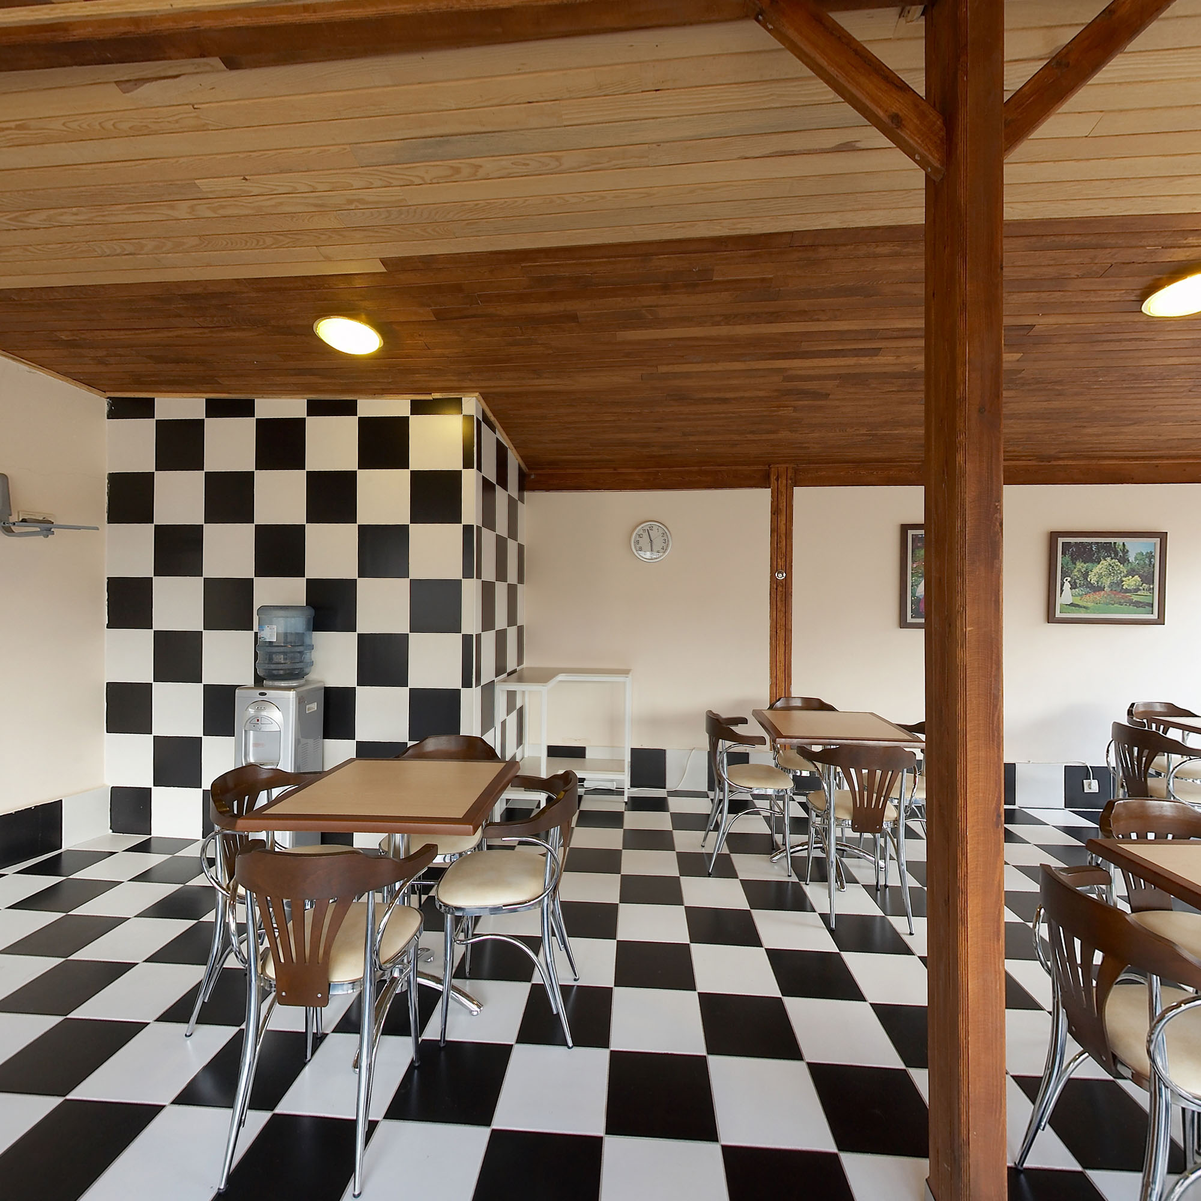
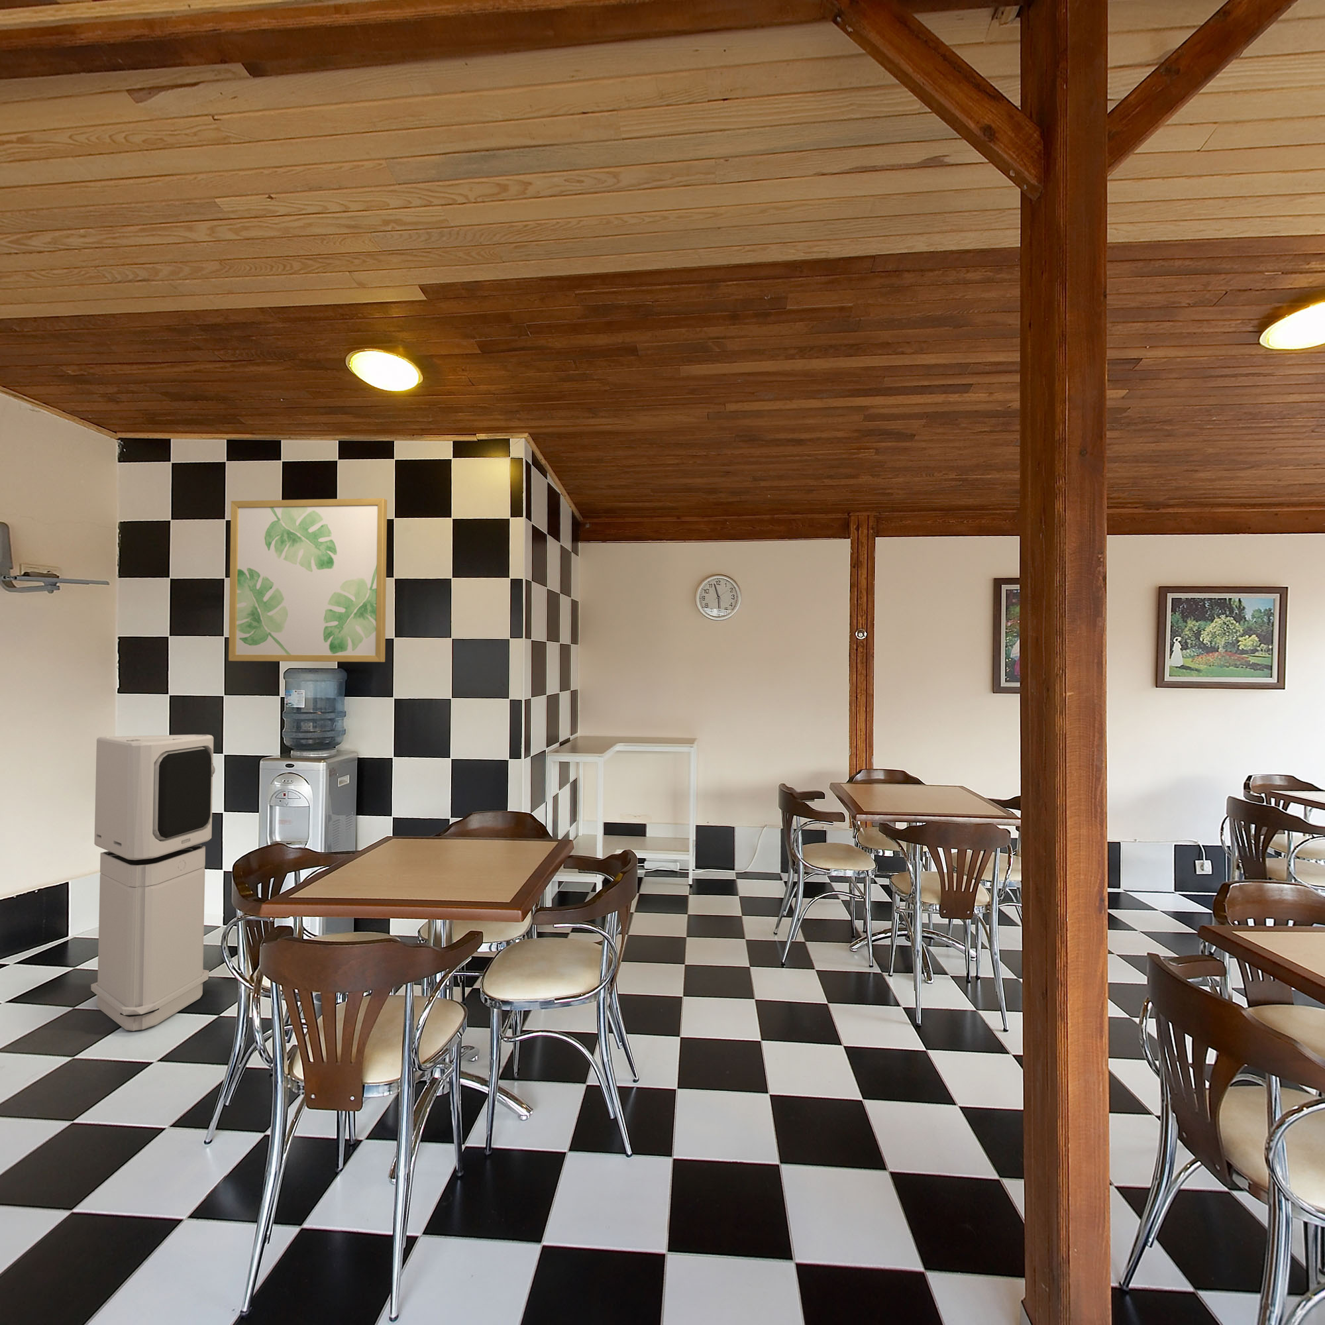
+ air purifier (141, 872)
+ wall art (307, 580)
